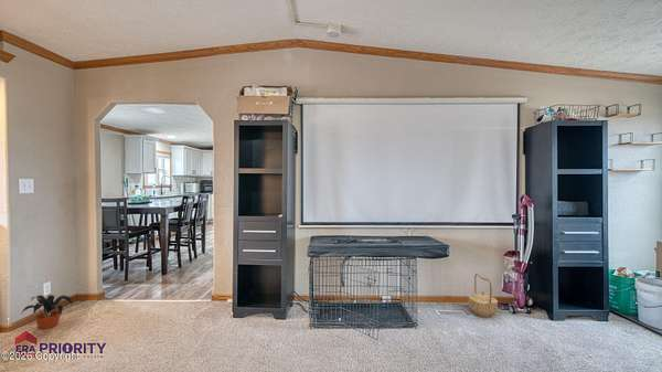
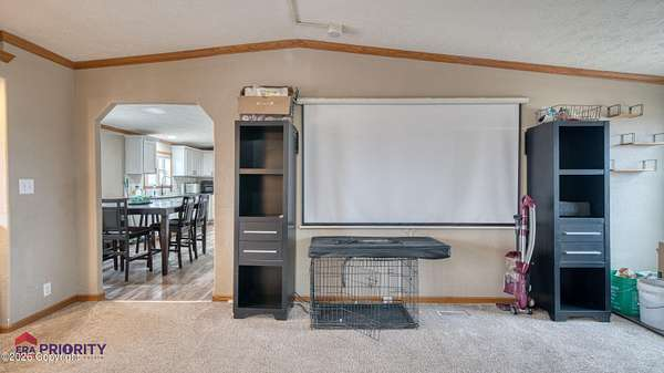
- basket (482, 295)
- potted plant (49, 311)
